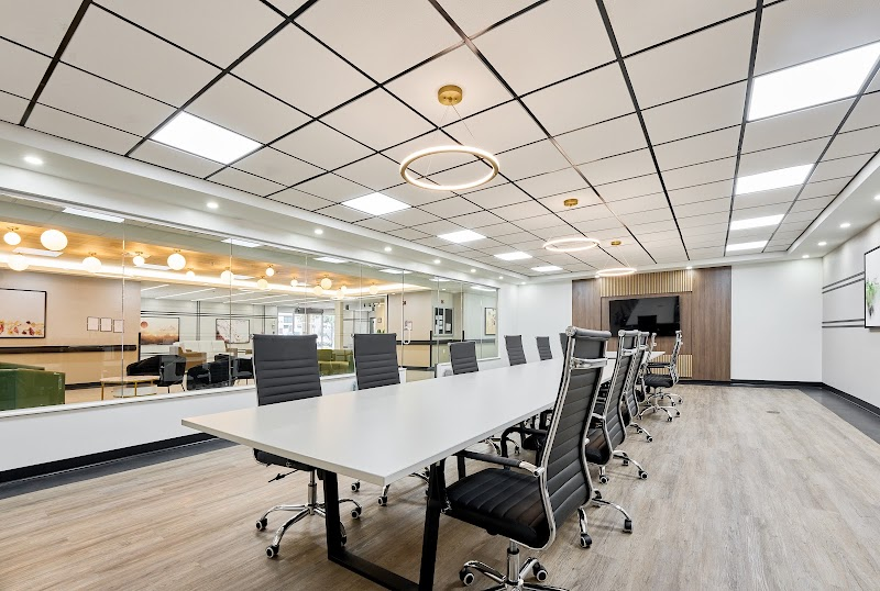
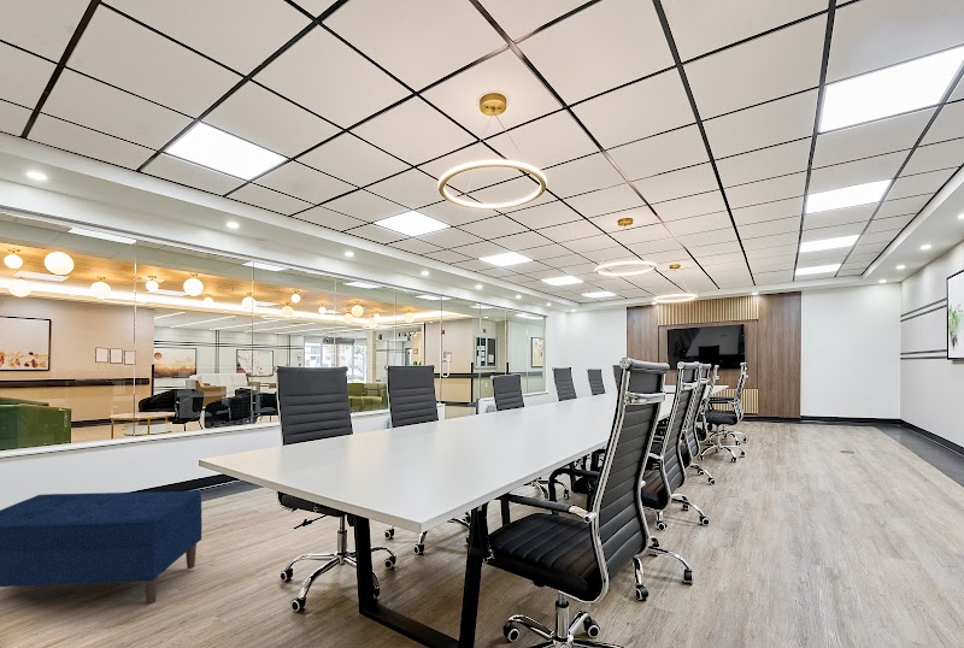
+ bench (90, 547)
